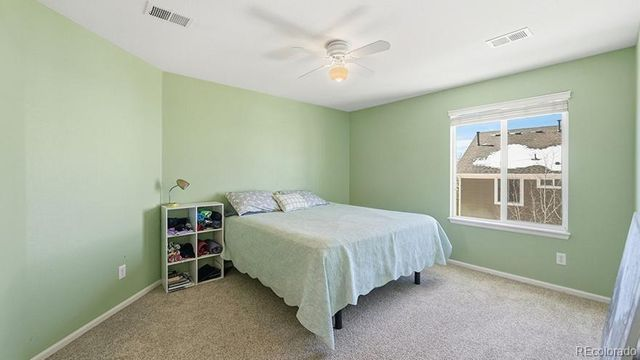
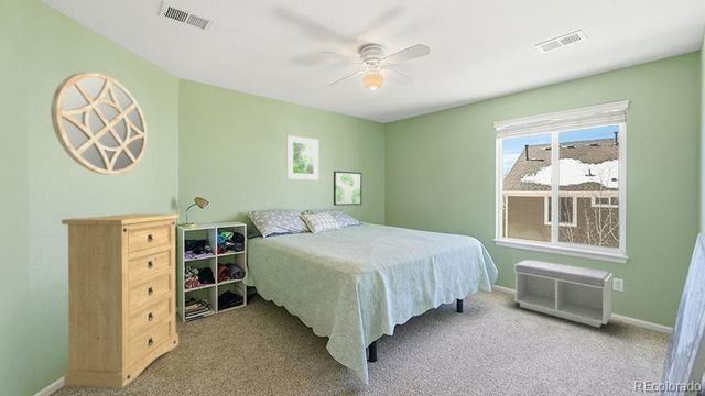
+ home mirror (107, 125)
+ dresser (128, 289)
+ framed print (303, 158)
+ wall art (347, 188)
+ bench (560, 289)
